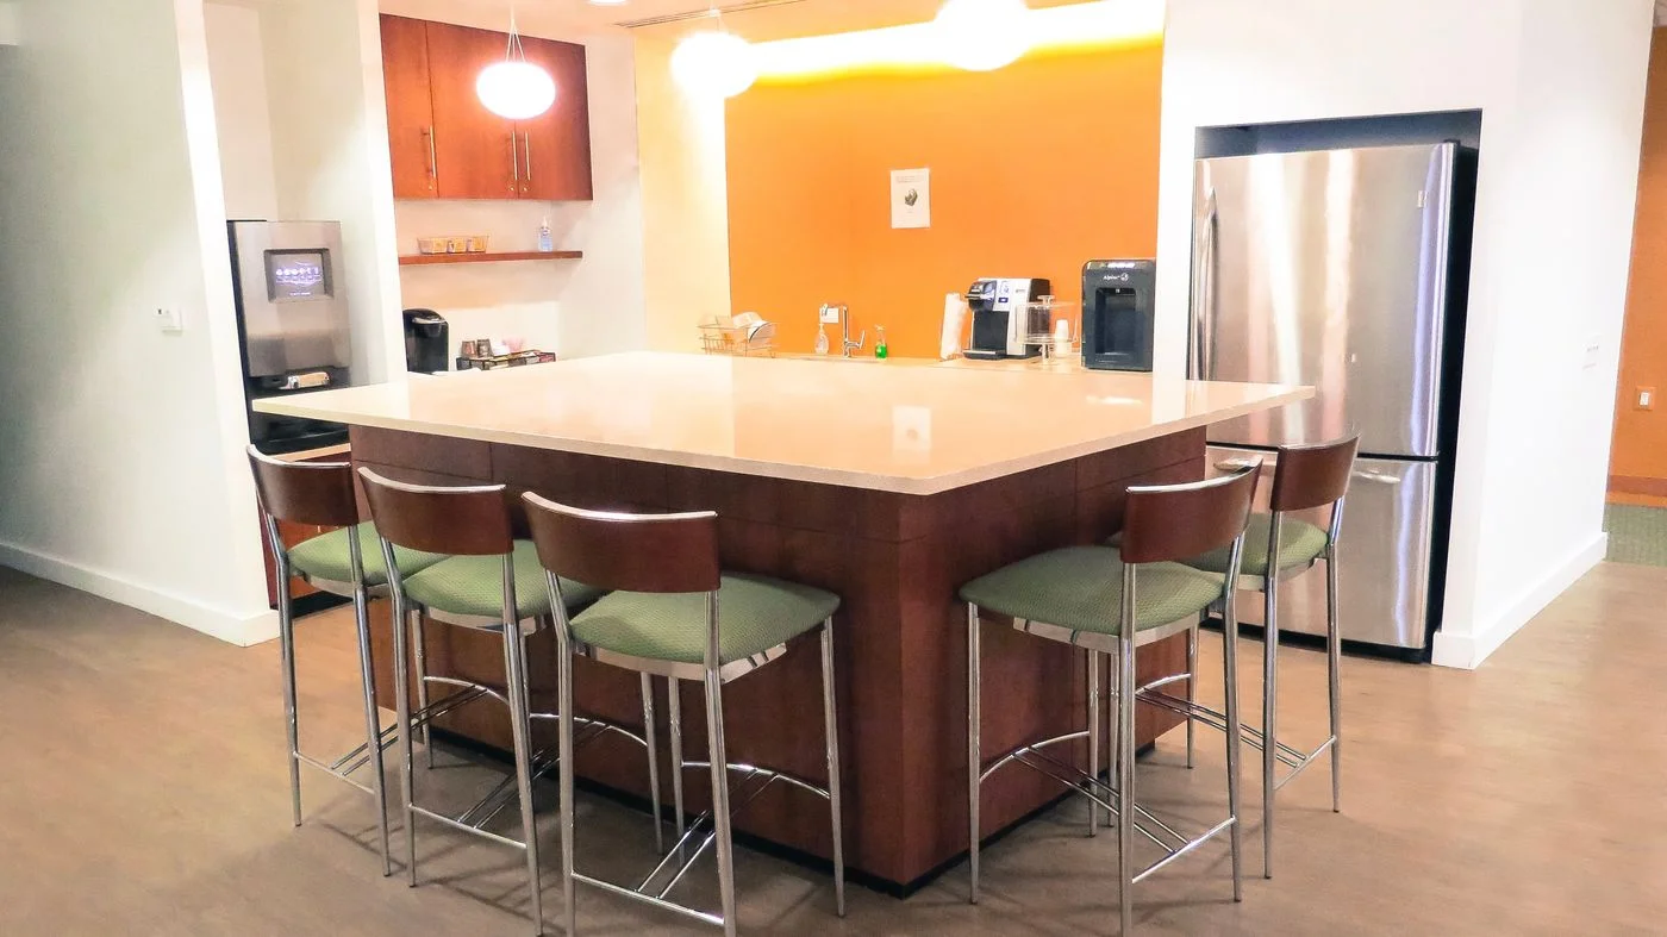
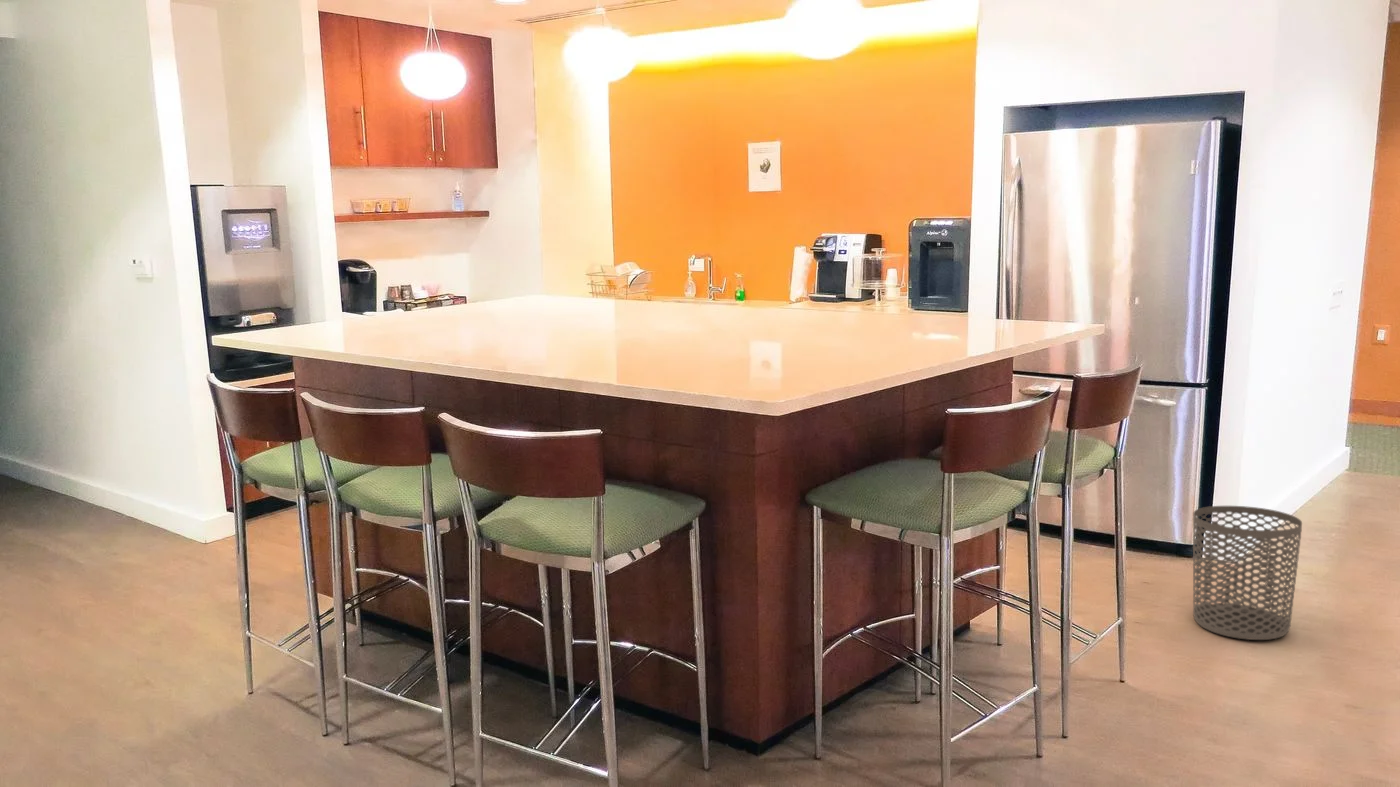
+ waste bin (1243, 571)
